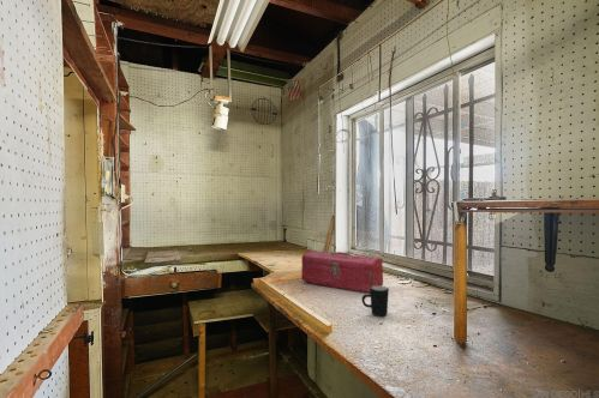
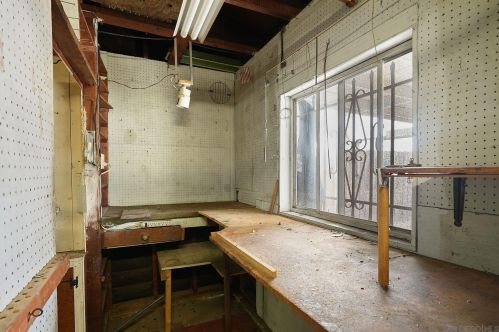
- mug (375, 301)
- toolbox (341, 269)
